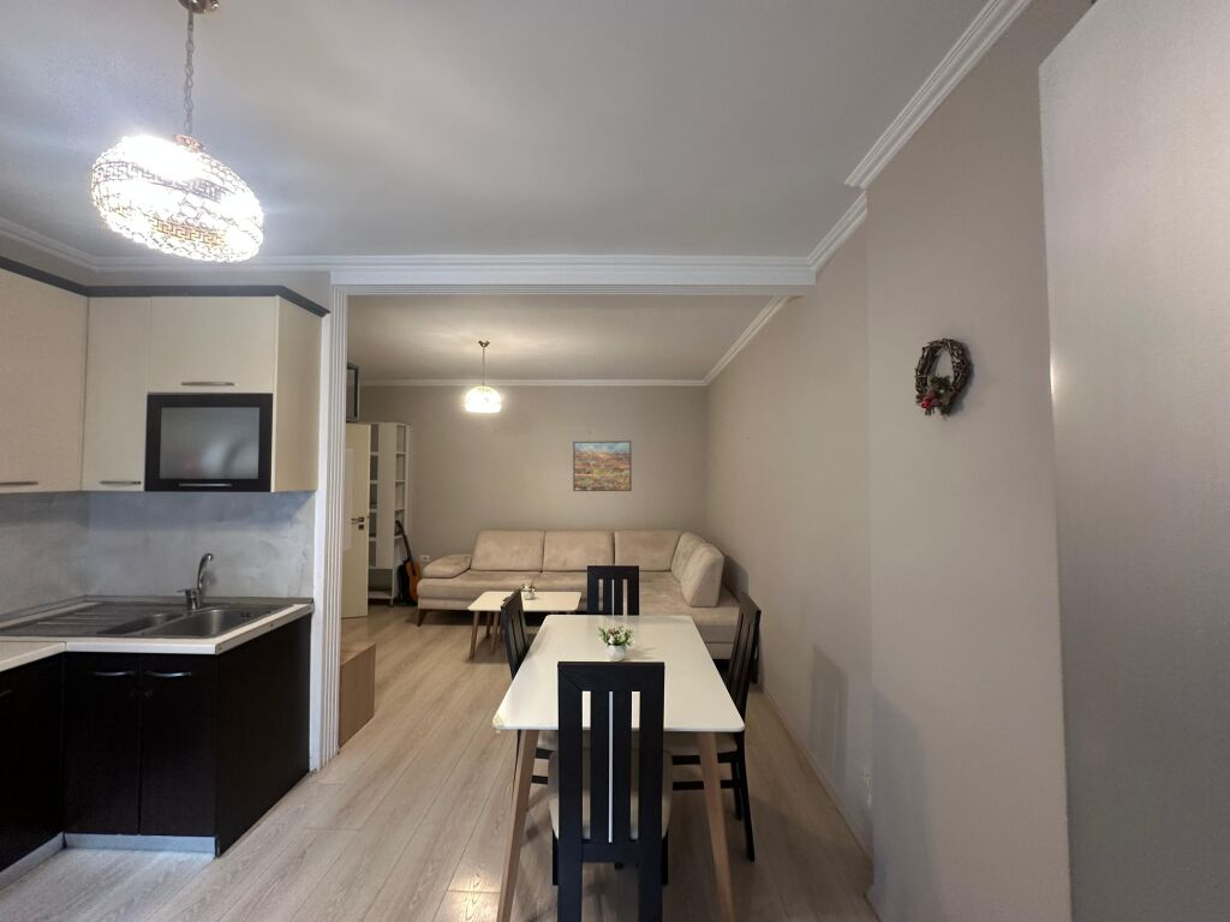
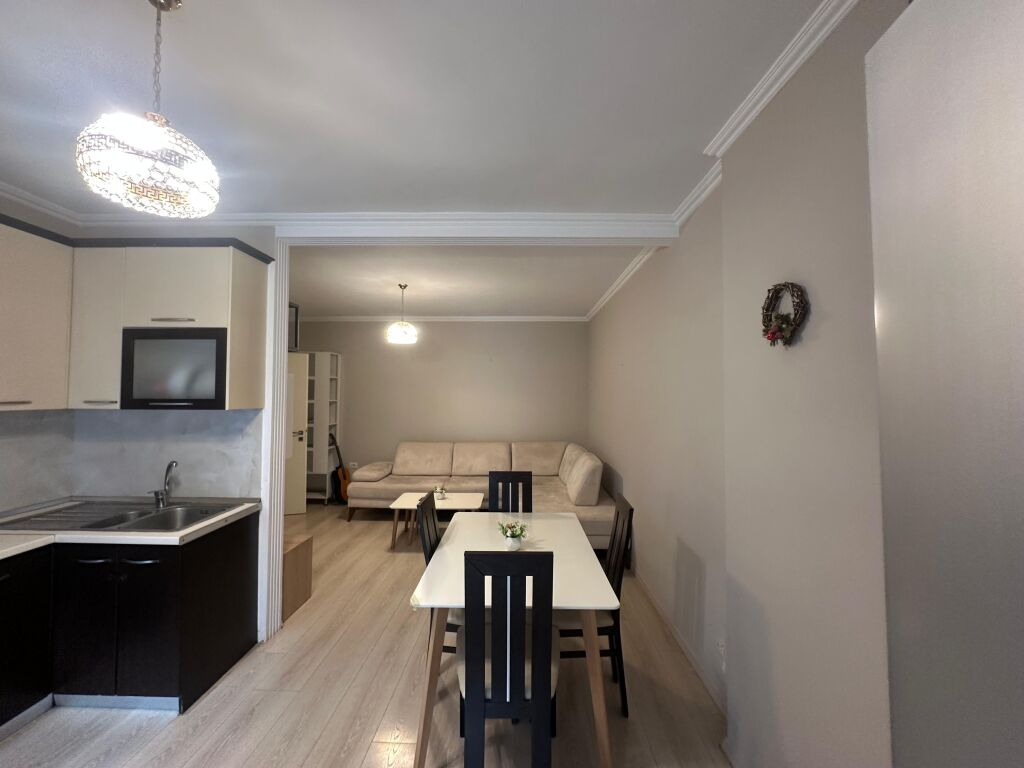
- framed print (602, 466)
